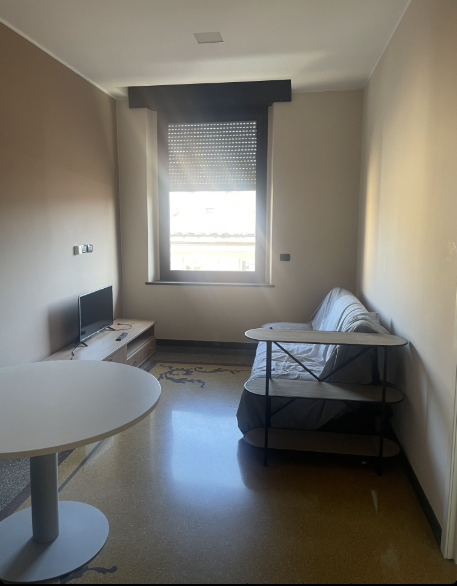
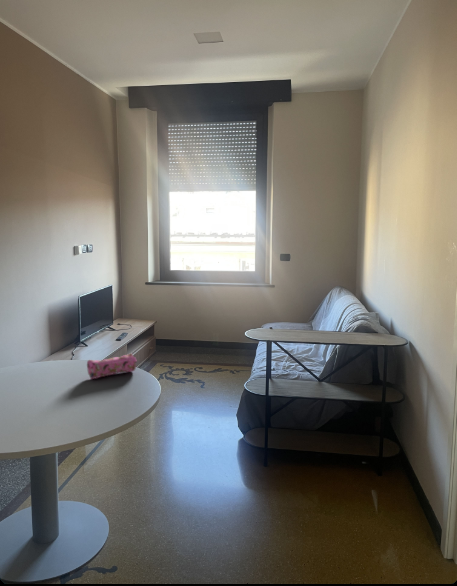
+ pencil case (112, 365)
